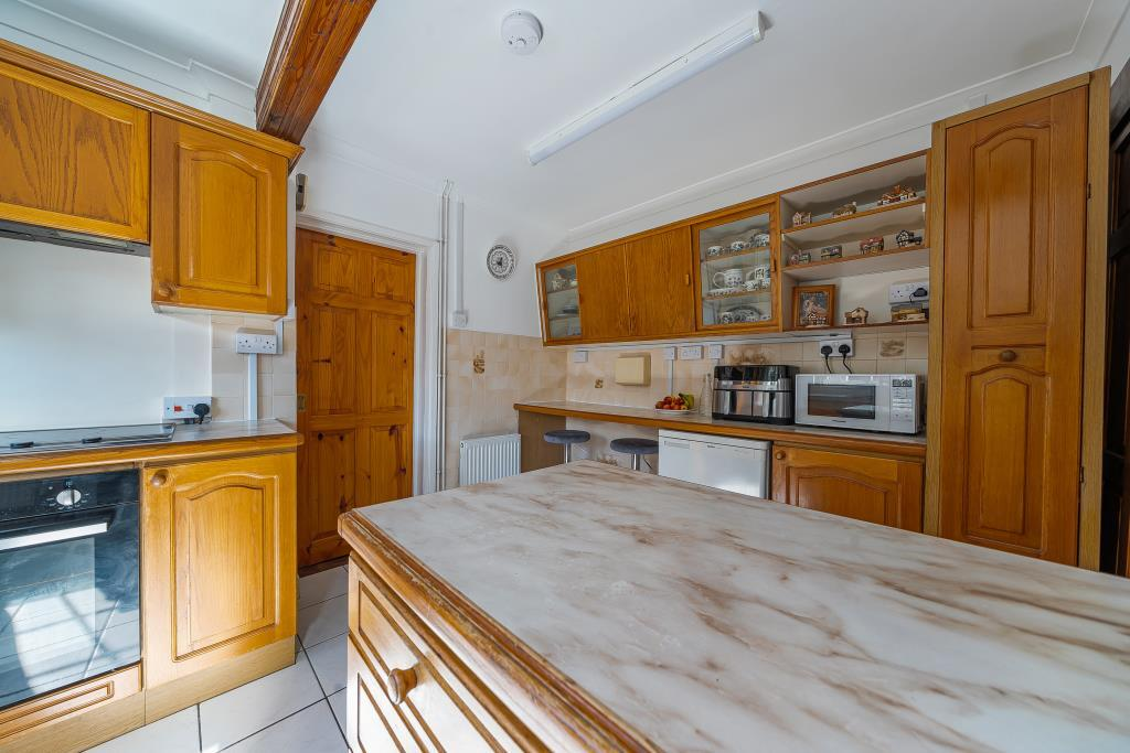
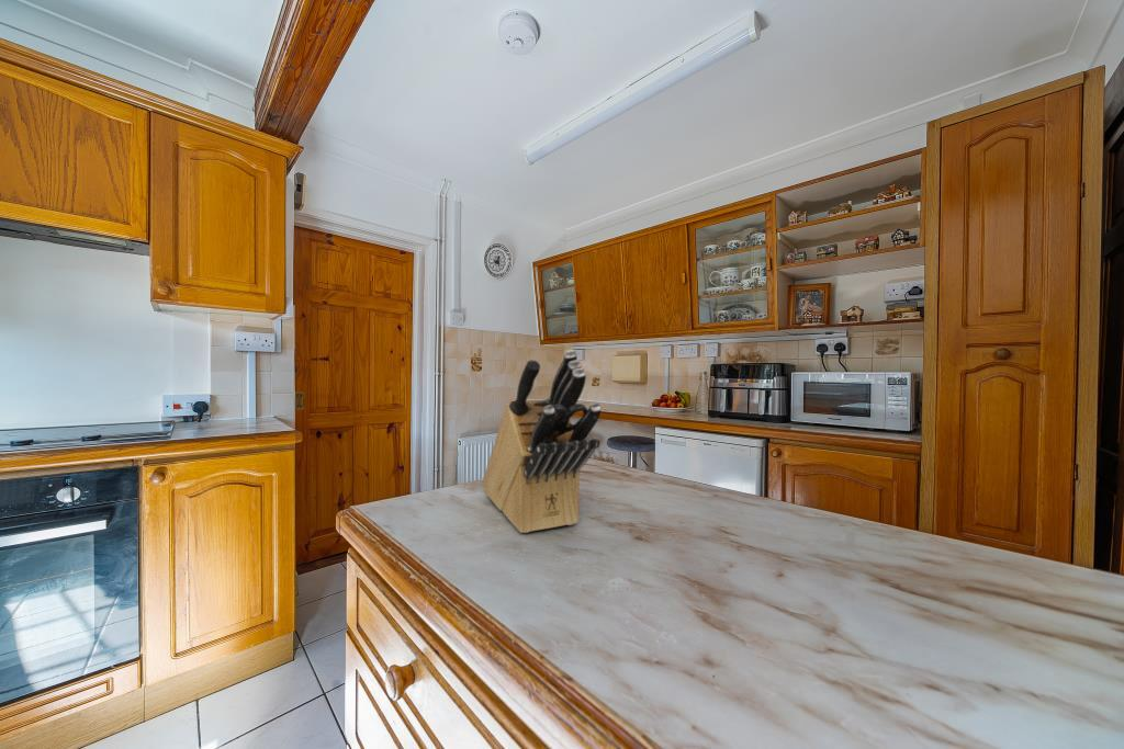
+ knife block (533, 433)
